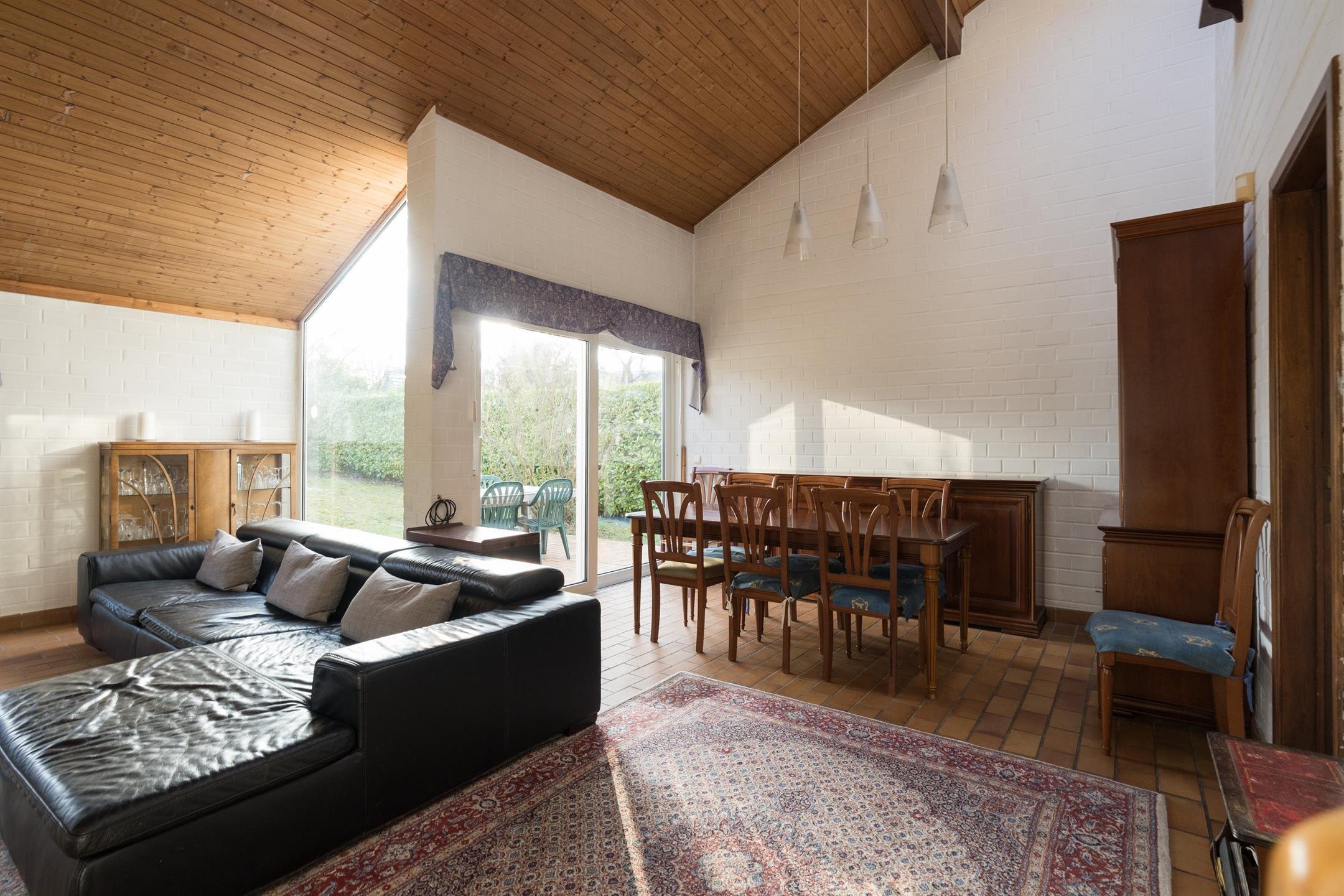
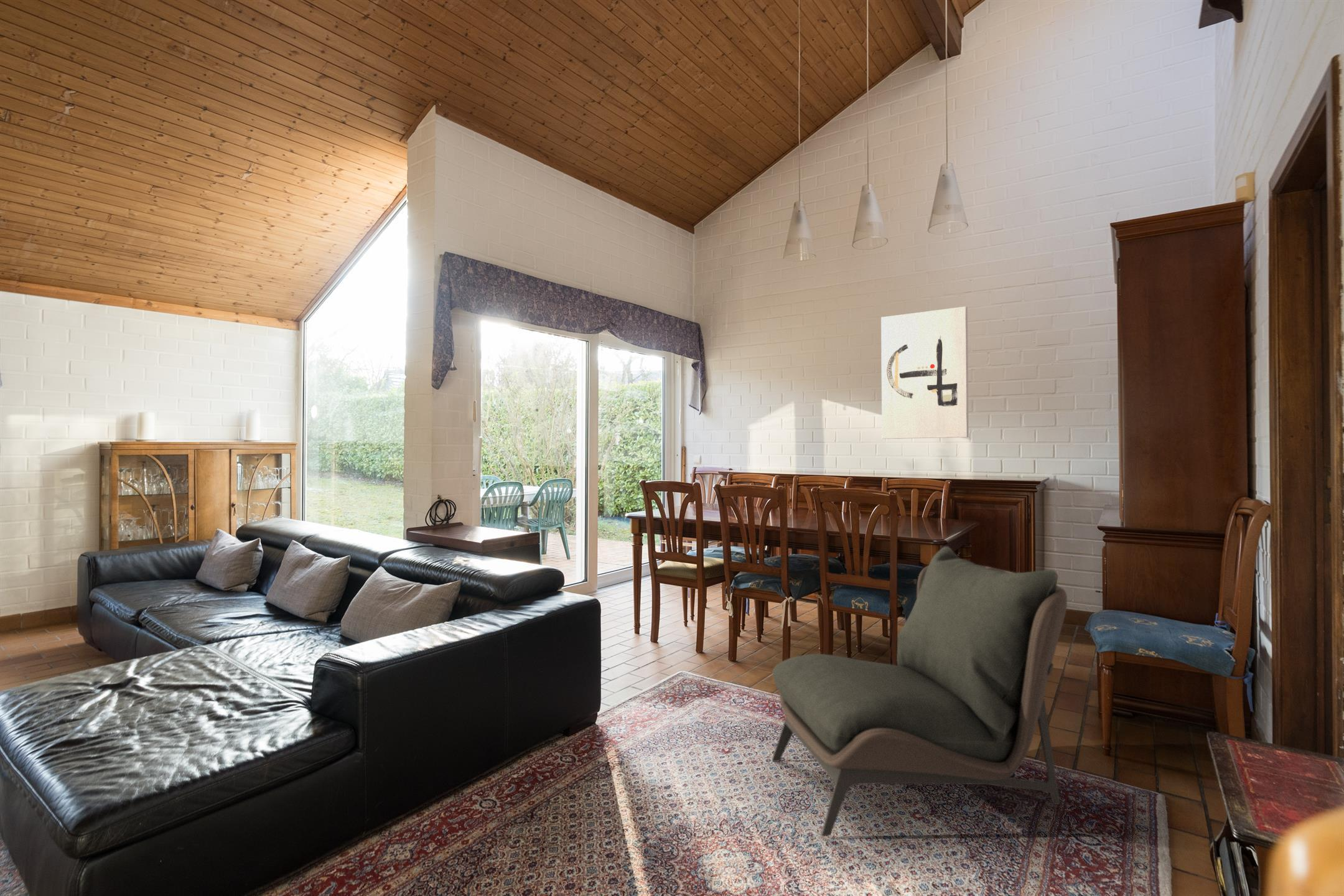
+ wall art (923, 375)
+ armless chair (912, 671)
